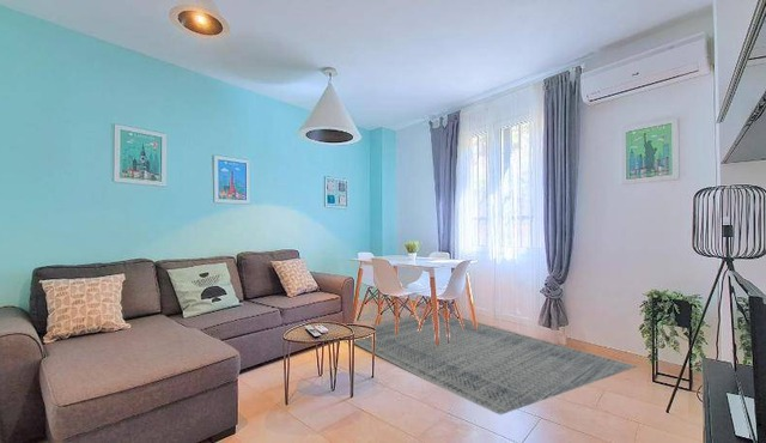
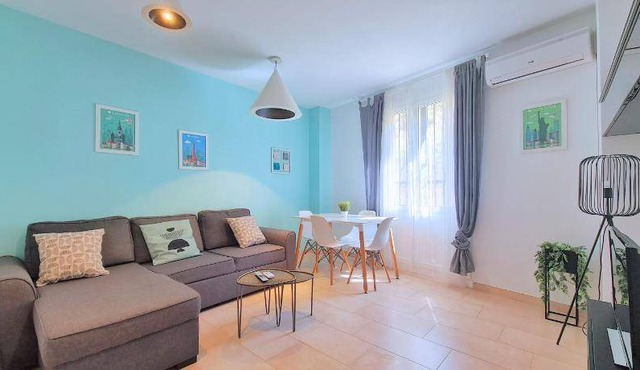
- rug (474, 350)
